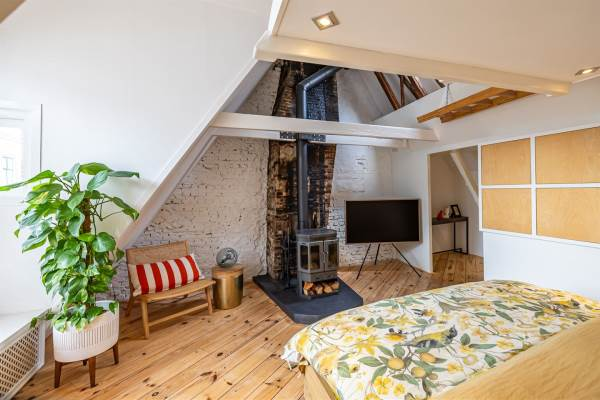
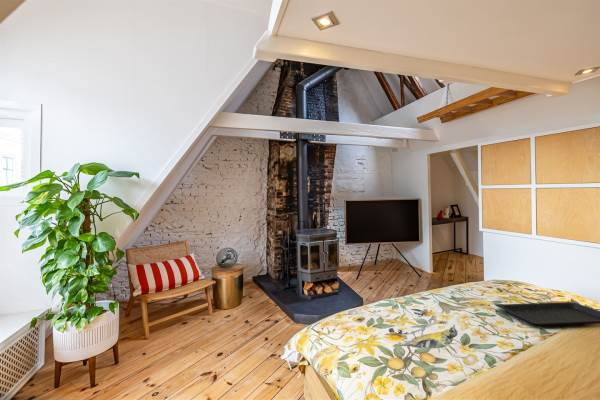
+ serving tray (555, 314)
